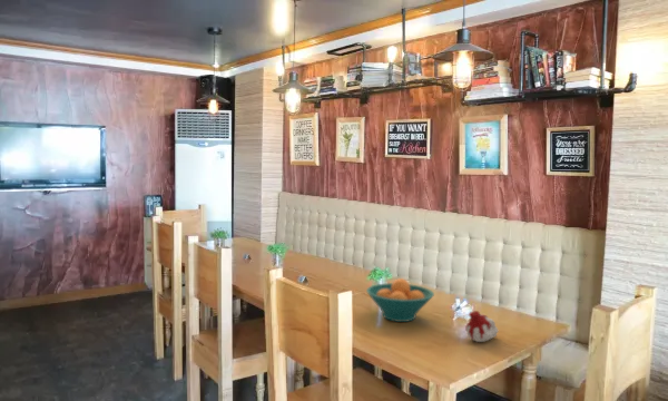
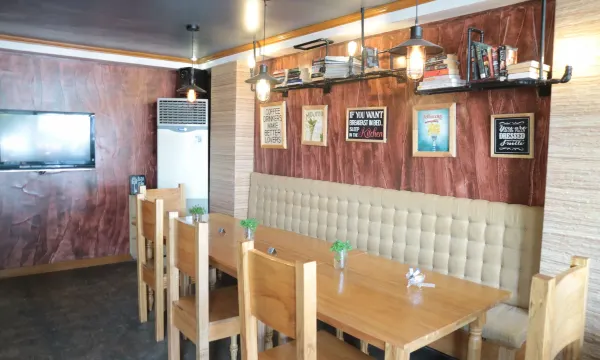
- fruit bowl (400, 297)
- candle (482, 324)
